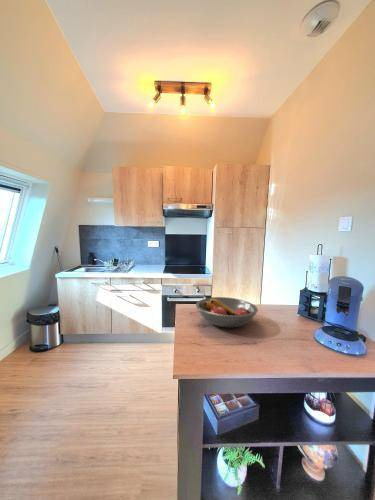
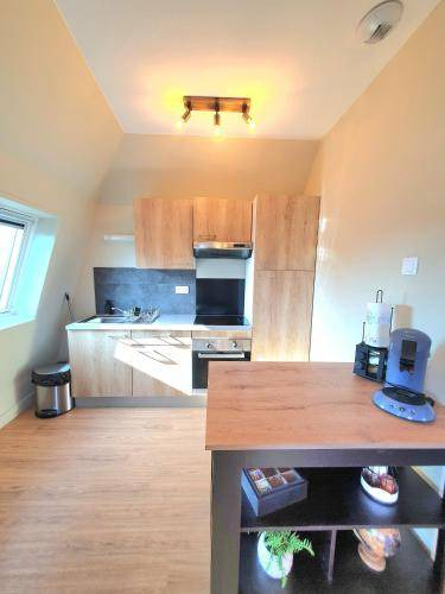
- fruit bowl (226, 311)
